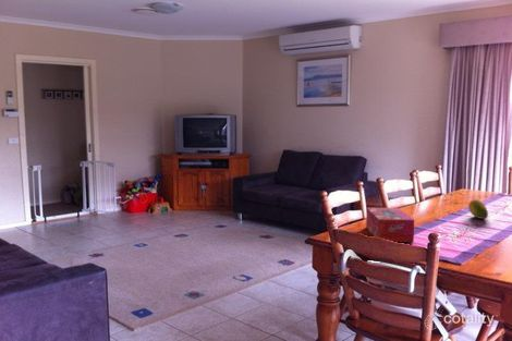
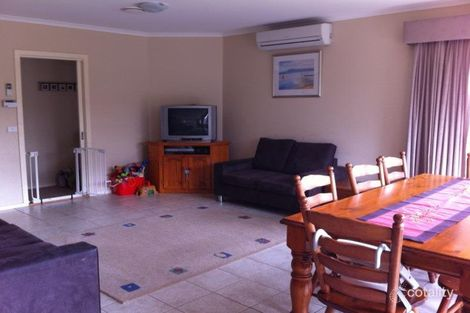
- fruit (477, 208)
- tissue box (388, 223)
